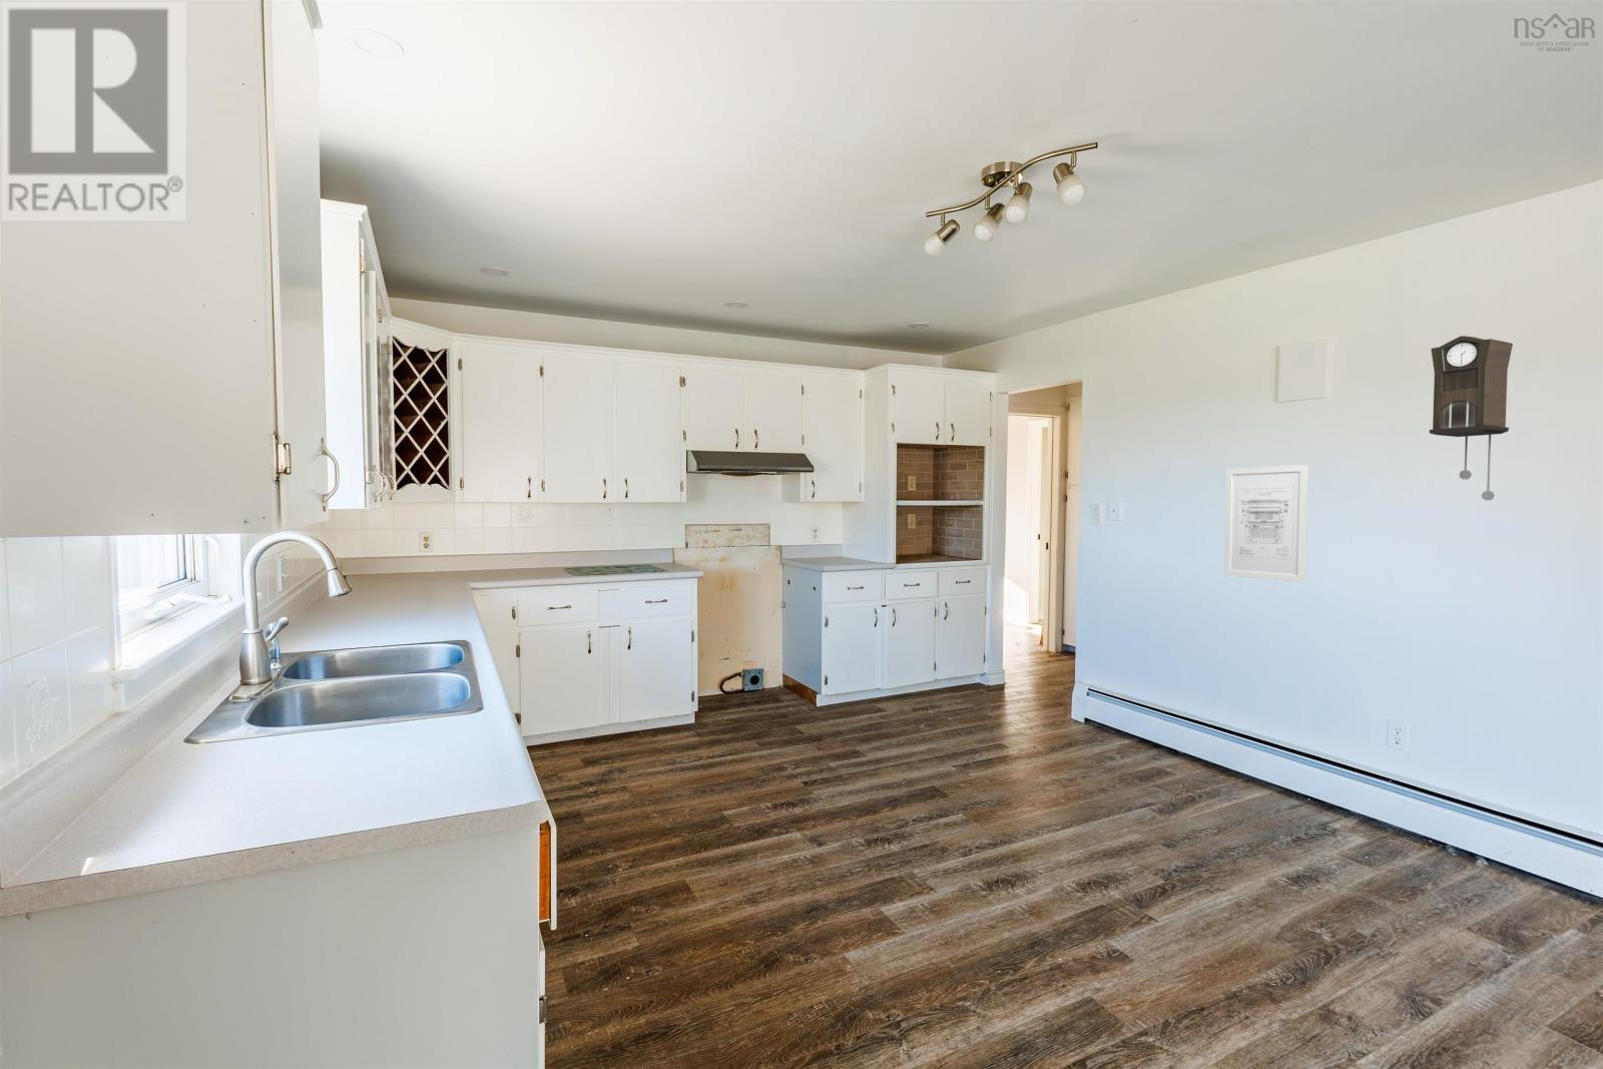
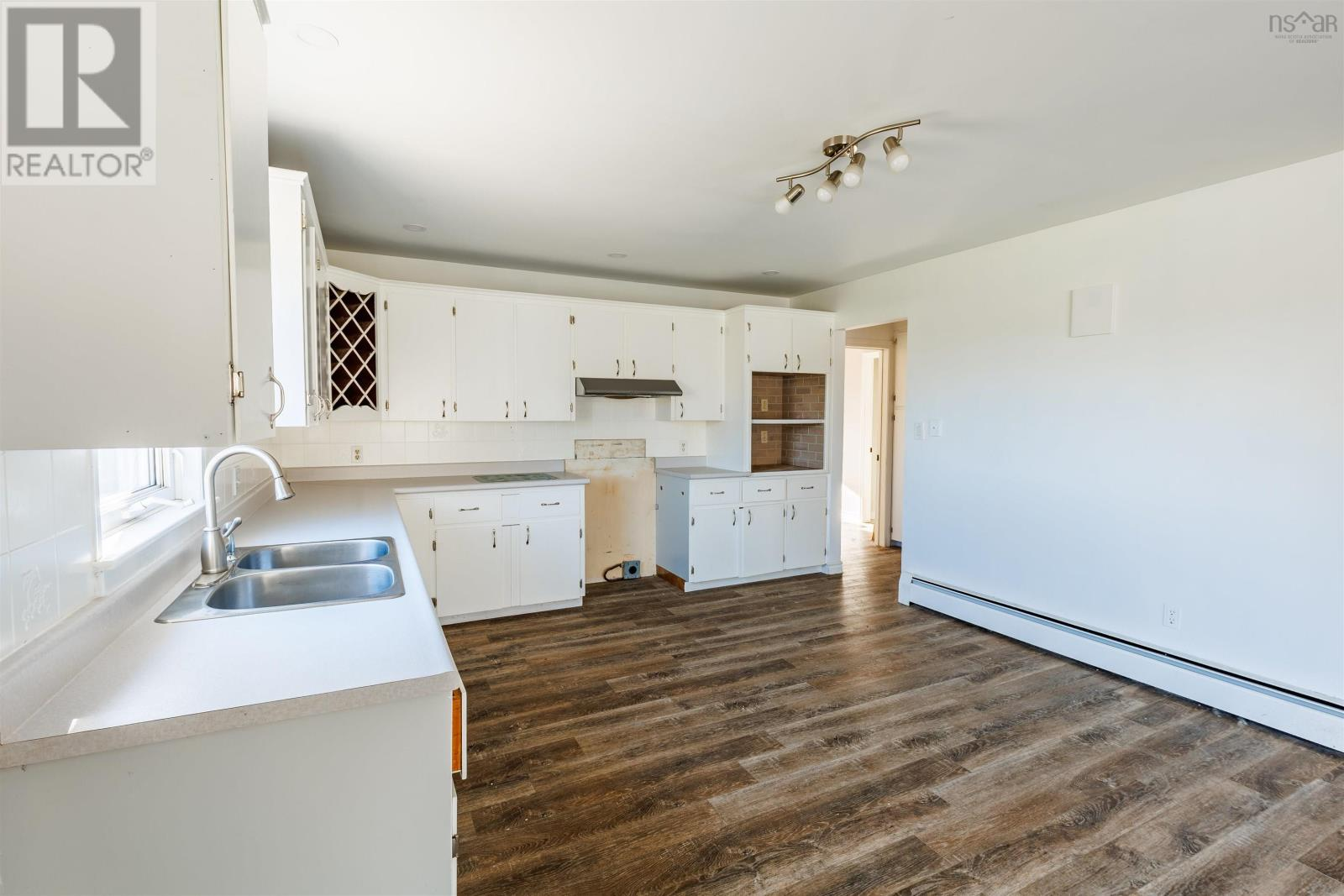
- pendulum clock (1468, 419)
- wall art (1263, 523)
